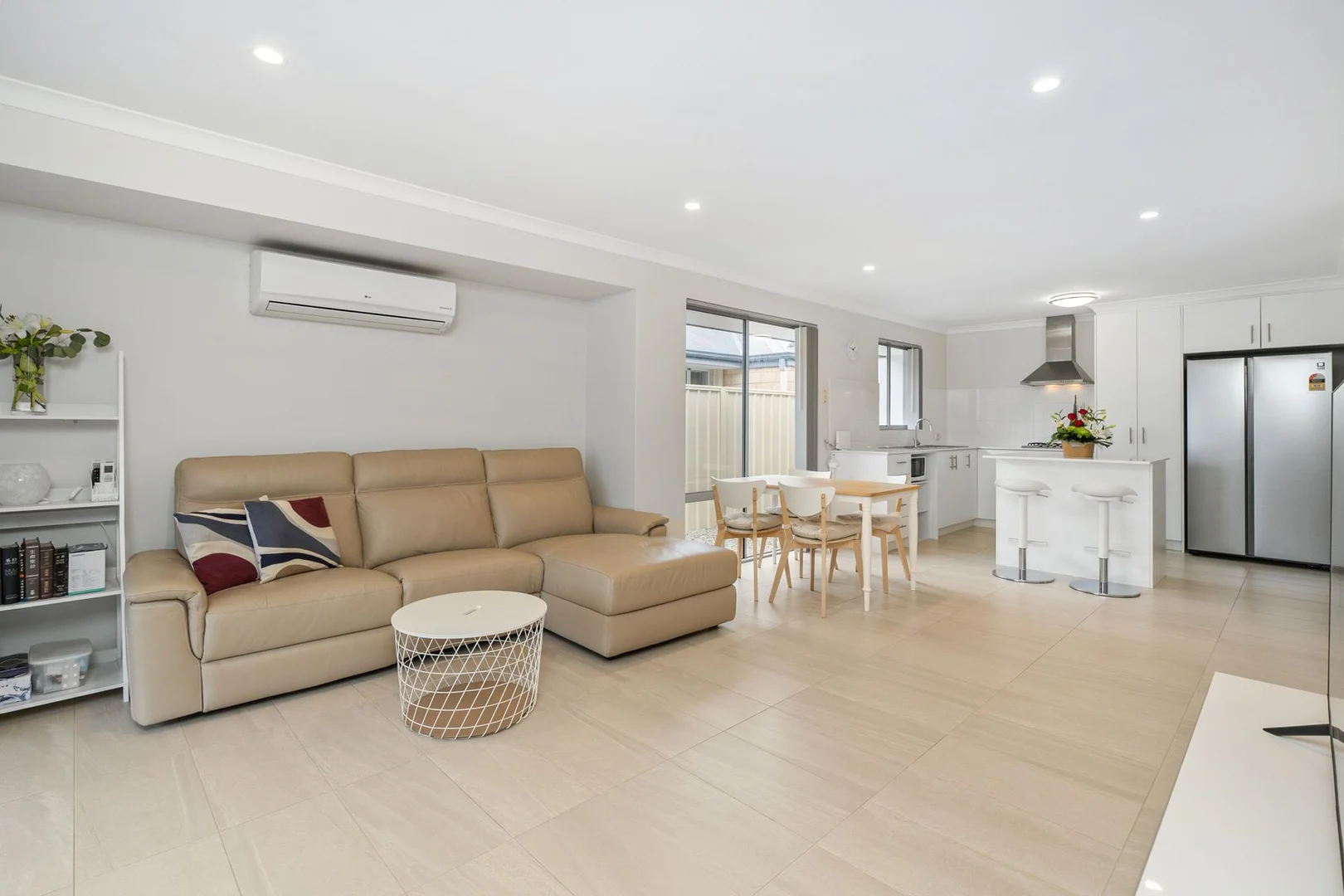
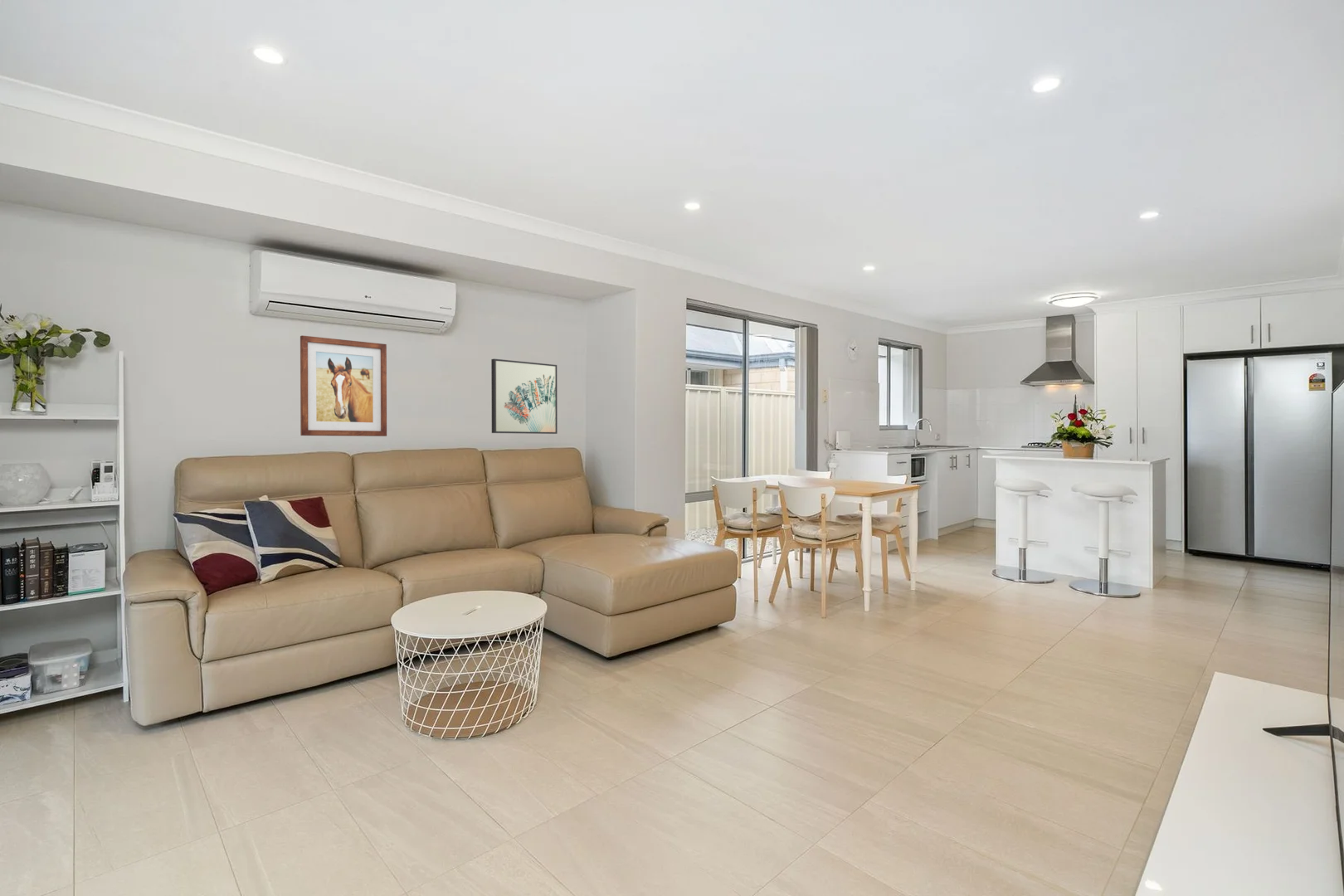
+ wall art (525, 397)
+ wall art (345, 387)
